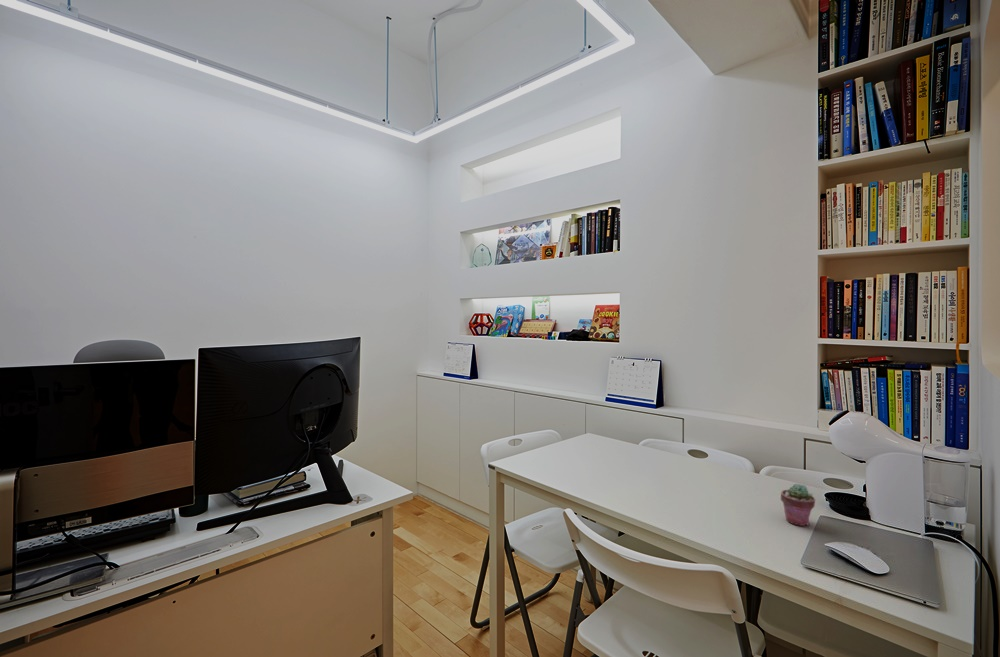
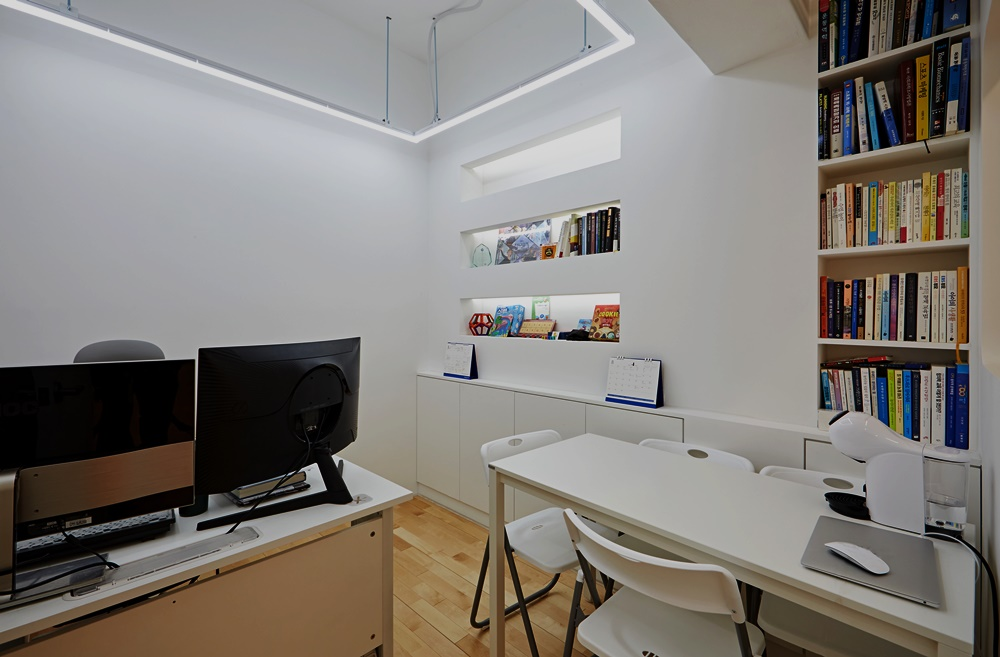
- potted succulent (797, 503)
